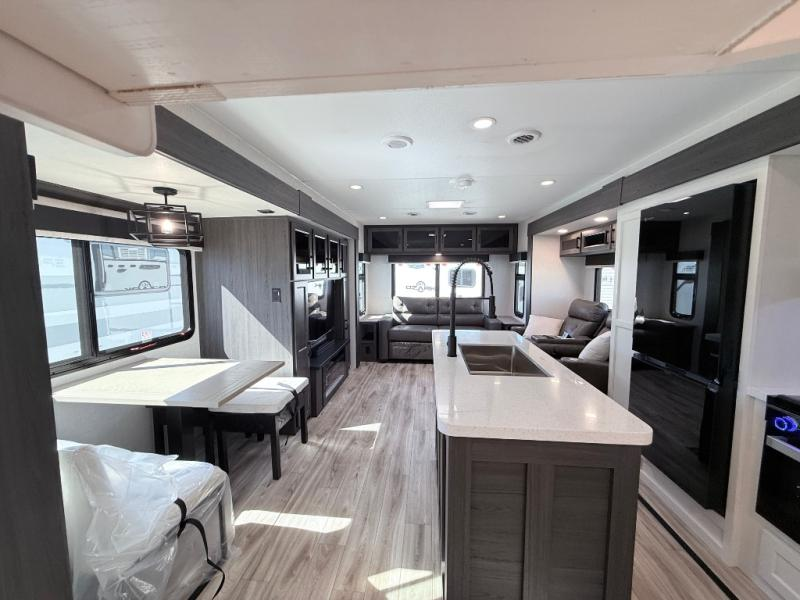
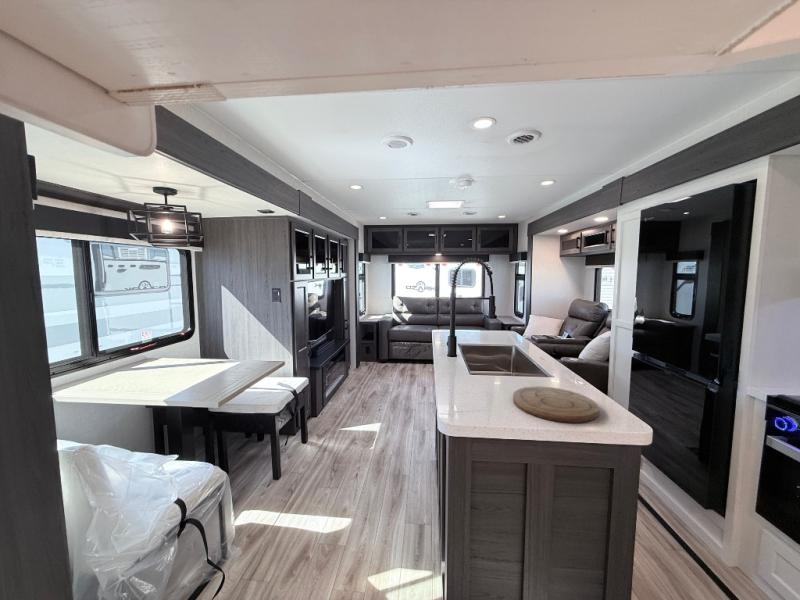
+ cutting board (553, 402)
